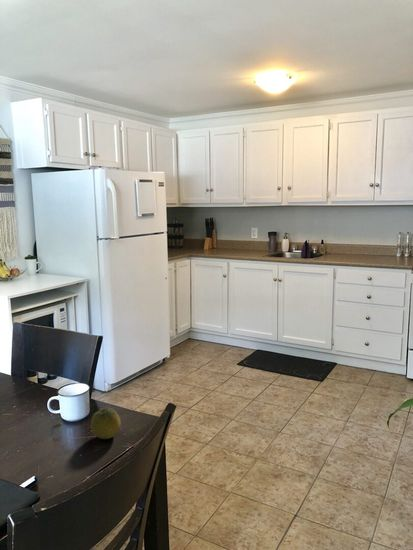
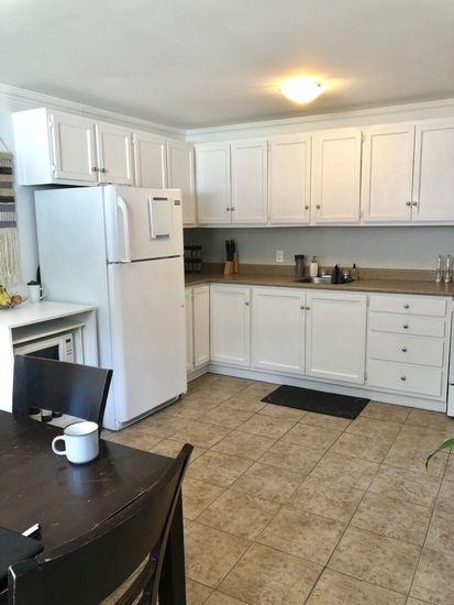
- fruit (105, 422)
